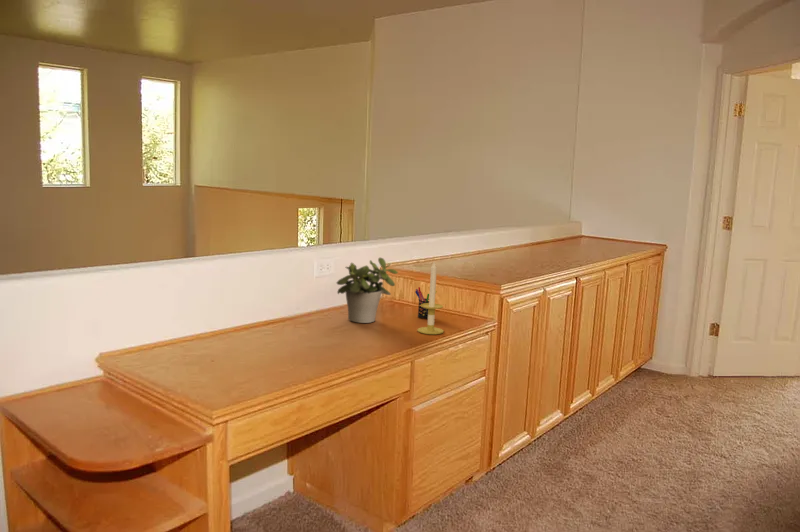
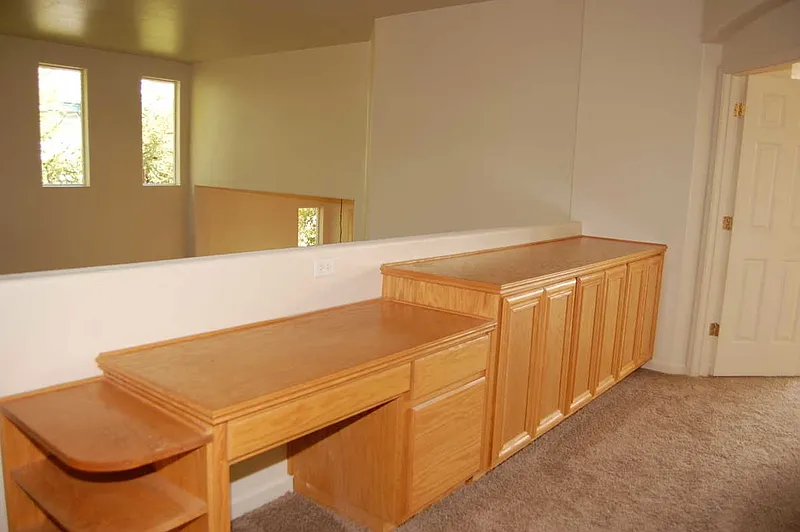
- potted plant (367, 290)
- candle (432, 296)
- pen holder (425, 302)
